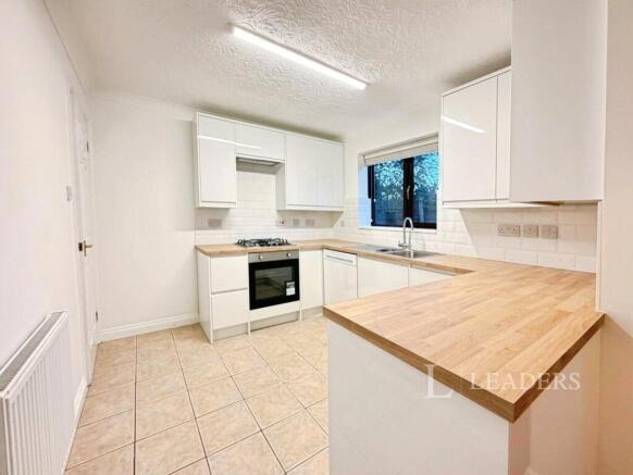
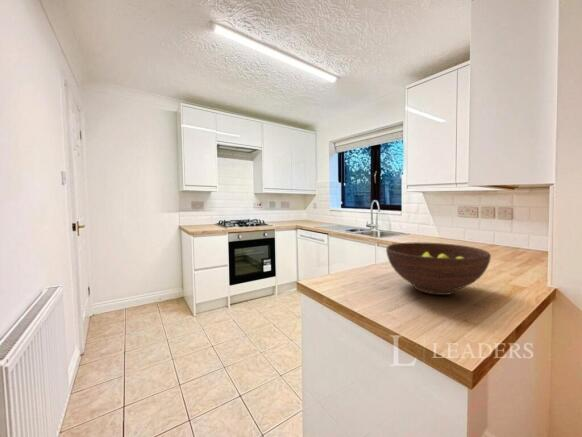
+ fruit bowl (433, 269)
